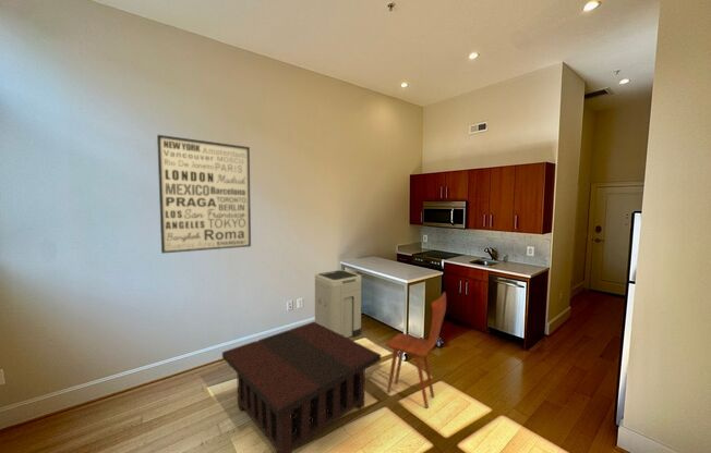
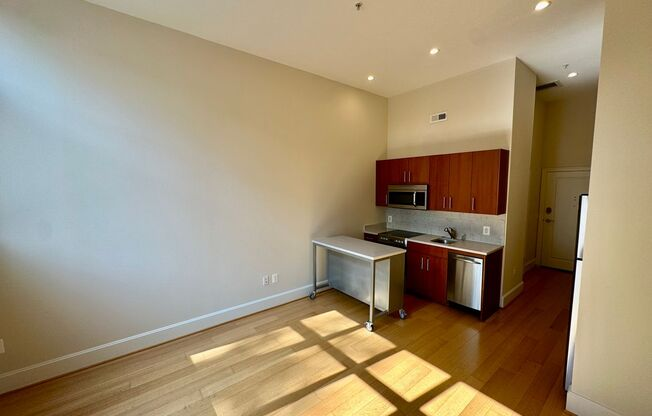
- dining chair (415, 345)
- trash can (337, 304)
- wall art (208, 196)
- coffee table (301, 380)
